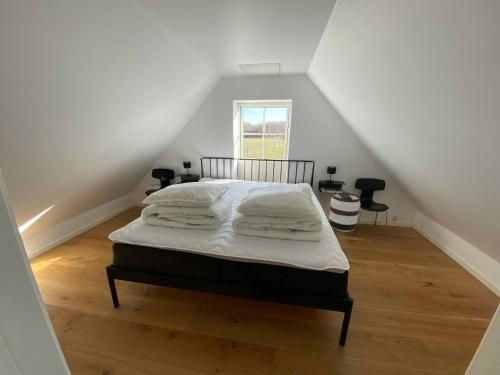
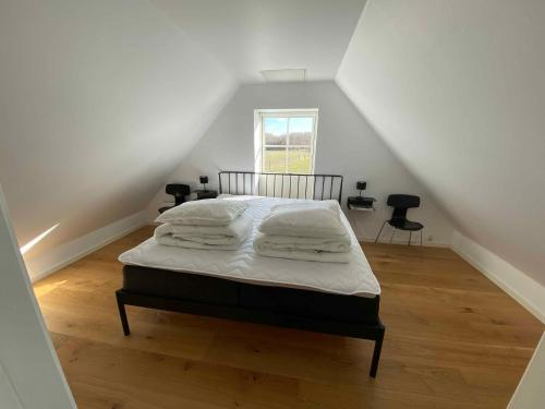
- barrel (343, 211)
